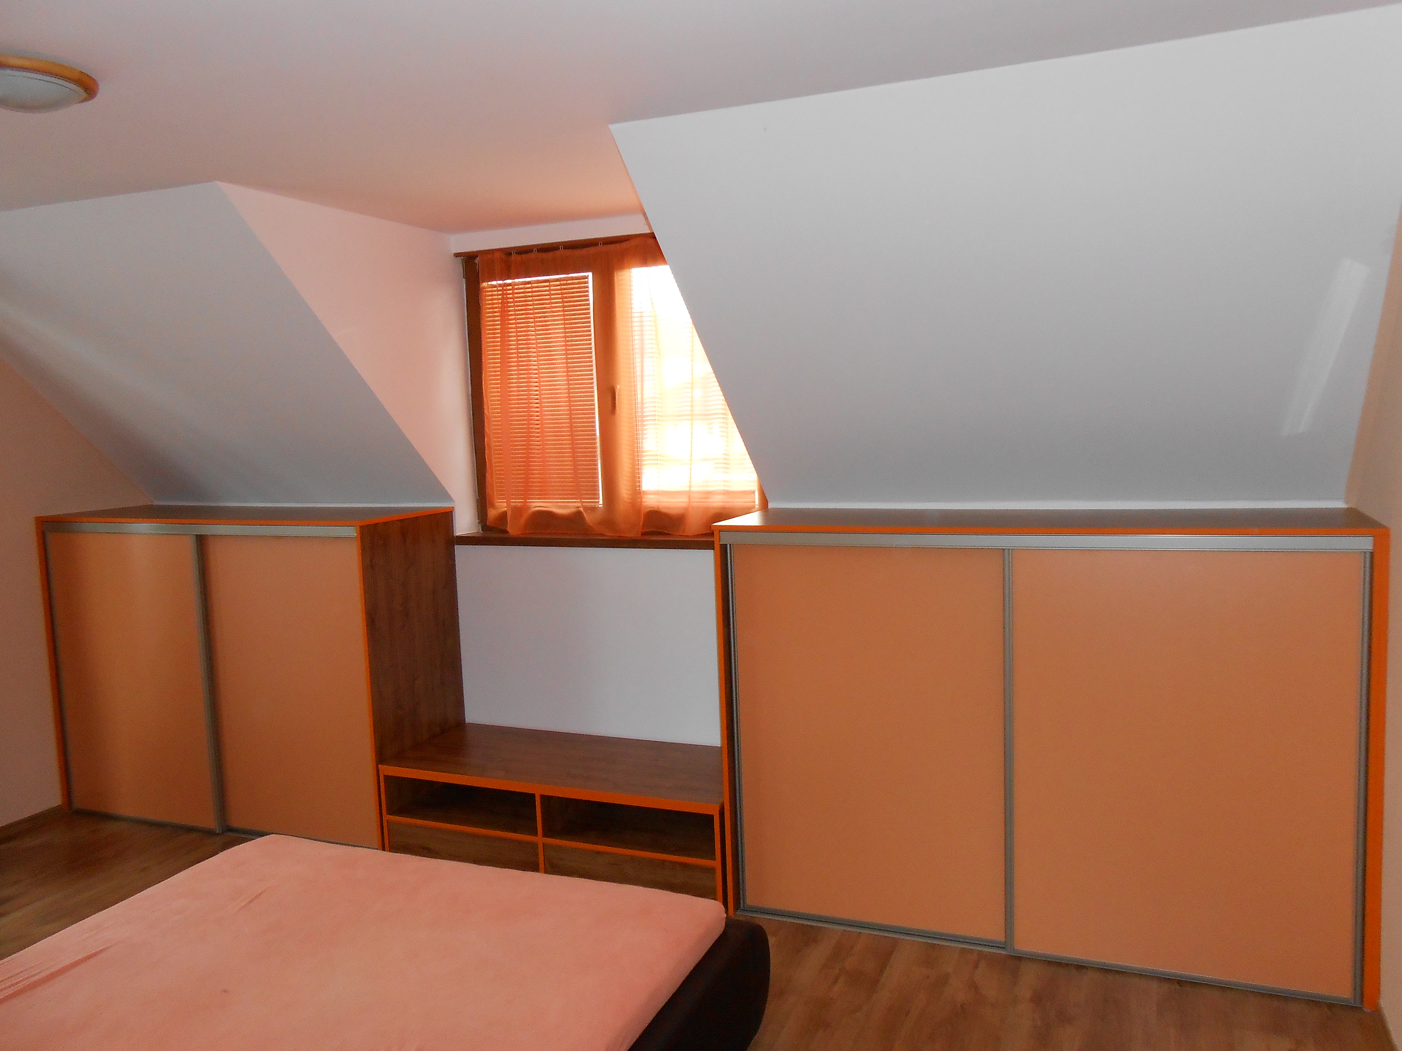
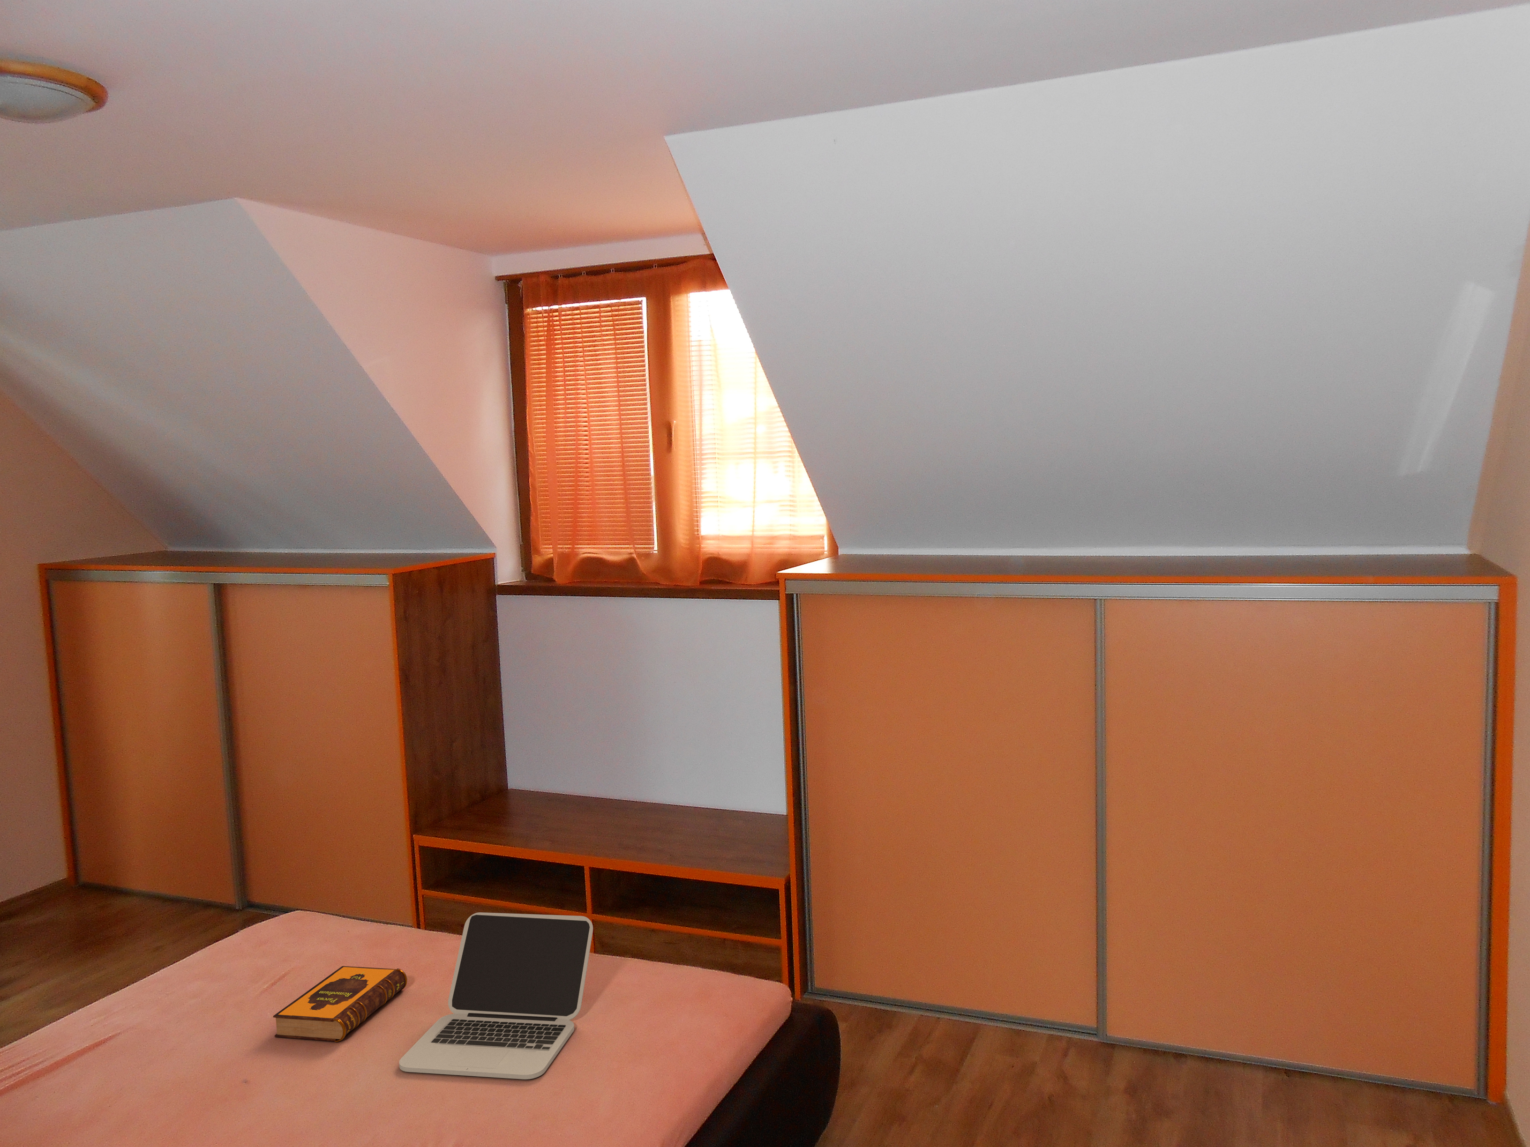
+ hardback book (343, 1001)
+ laptop (500, 989)
